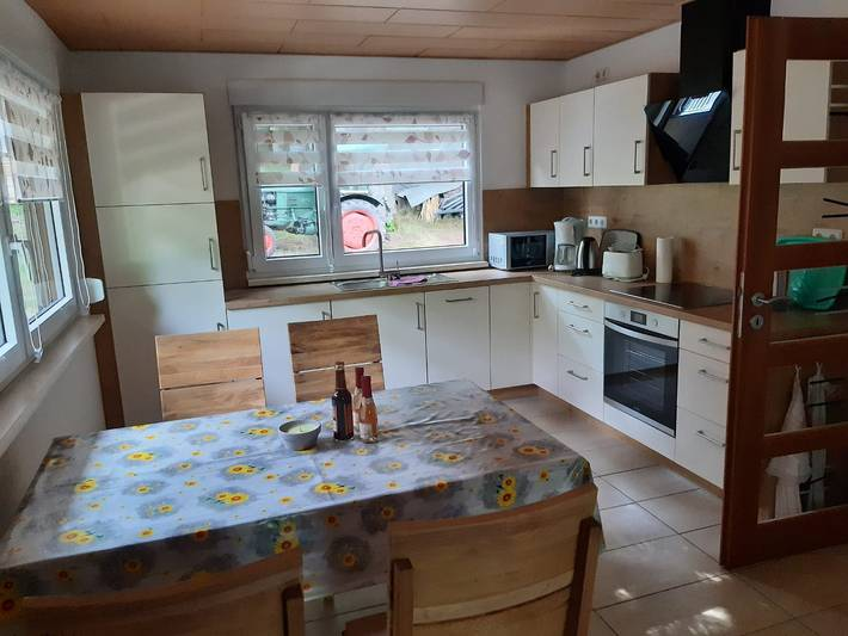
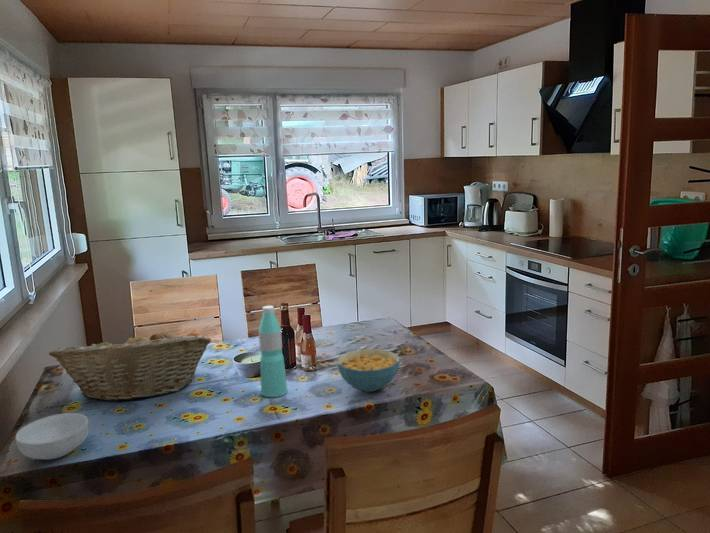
+ water bottle (271, 350)
+ fruit basket (134, 357)
+ cereal bowl (54, 439)
+ cereal bowl (368, 373)
